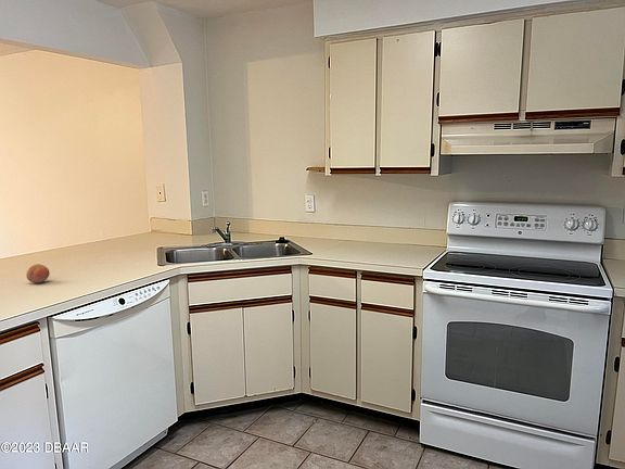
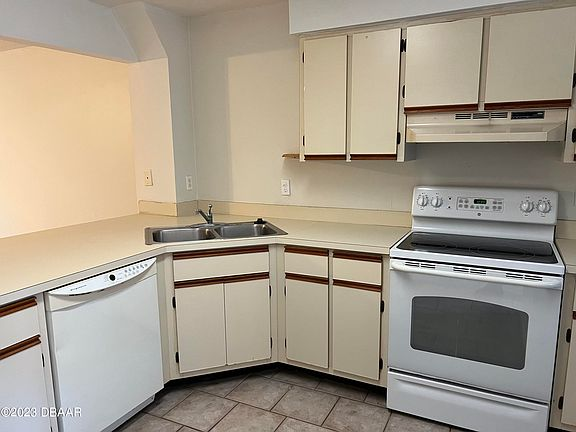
- fruit (37, 272)
